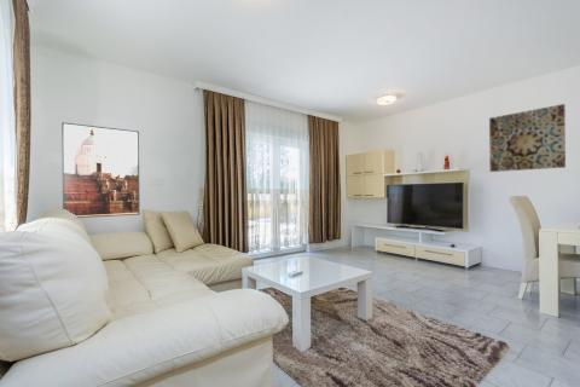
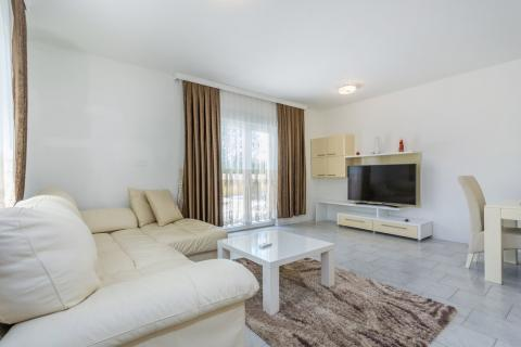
- wall art (524, 140)
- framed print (103, 172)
